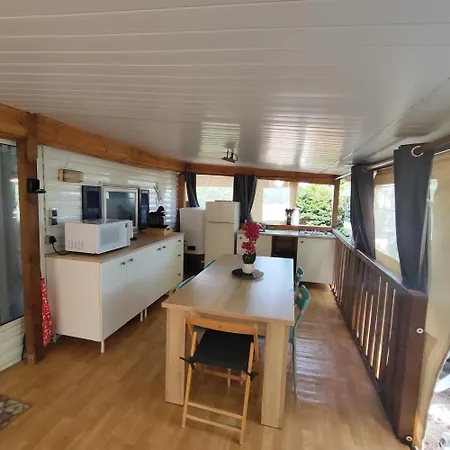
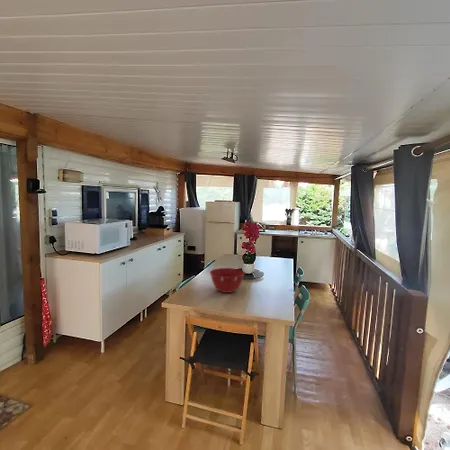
+ mixing bowl (226, 281)
